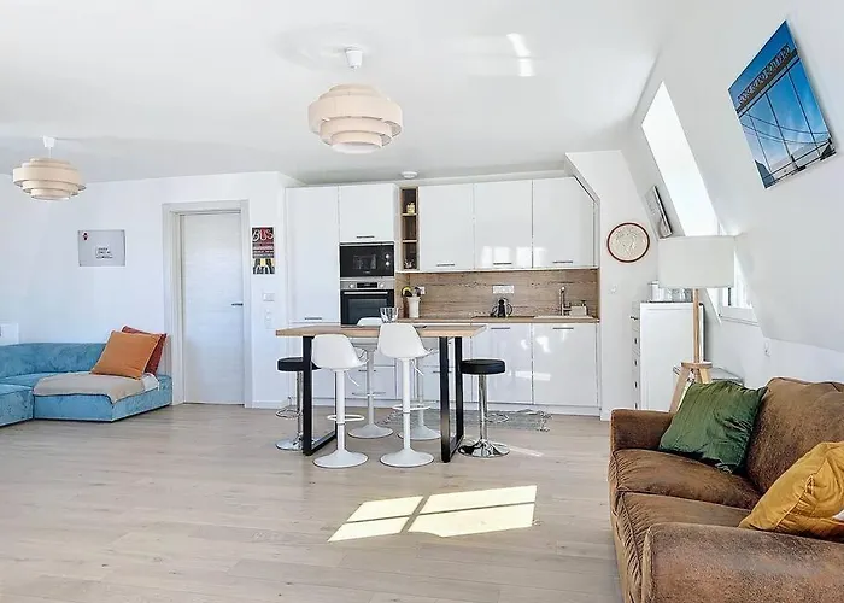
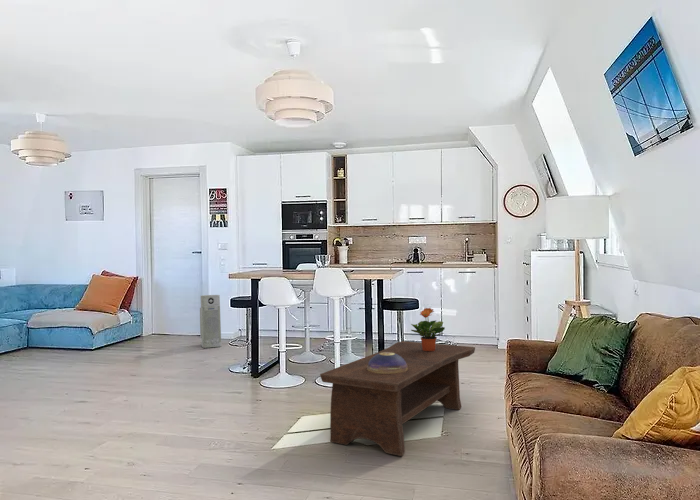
+ air purifier (209, 319)
+ decorative bowl (387, 360)
+ coffee table (402, 391)
+ potted plant (427, 329)
